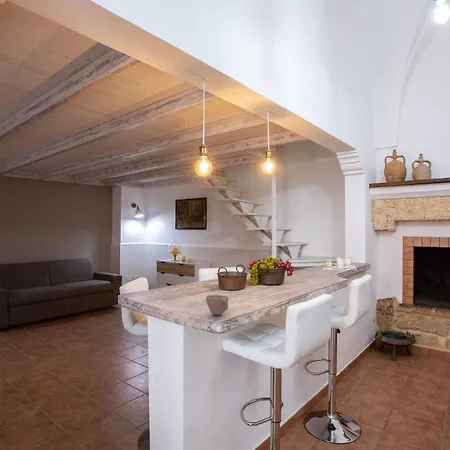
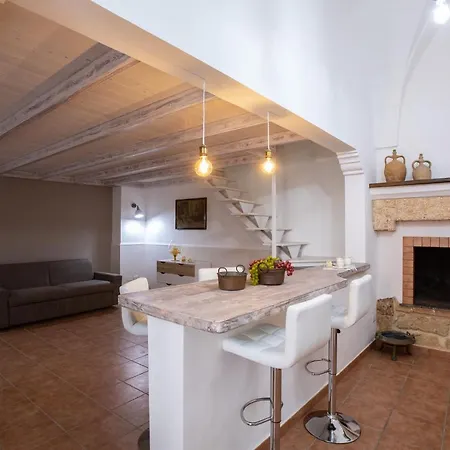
- cup (219, 305)
